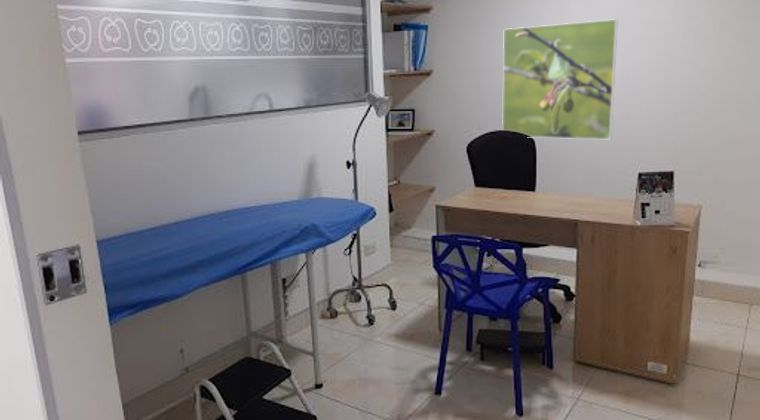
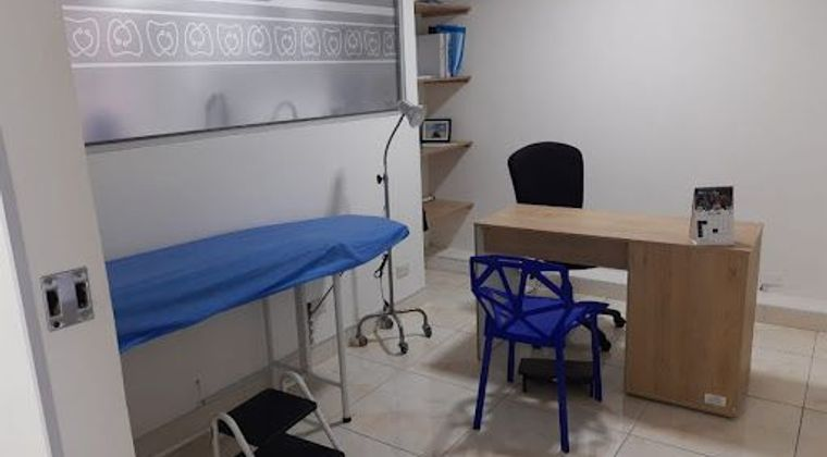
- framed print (555, 82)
